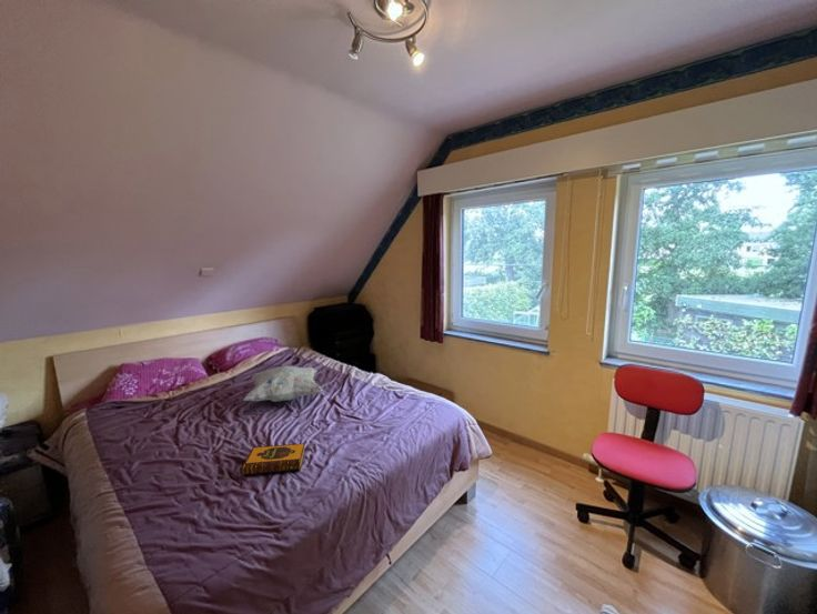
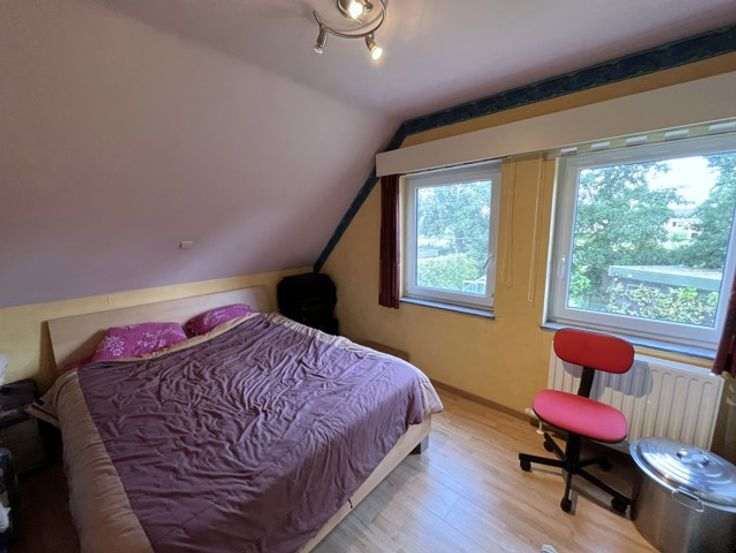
- decorative pillow (284, 382)
- hardback book (275, 459)
